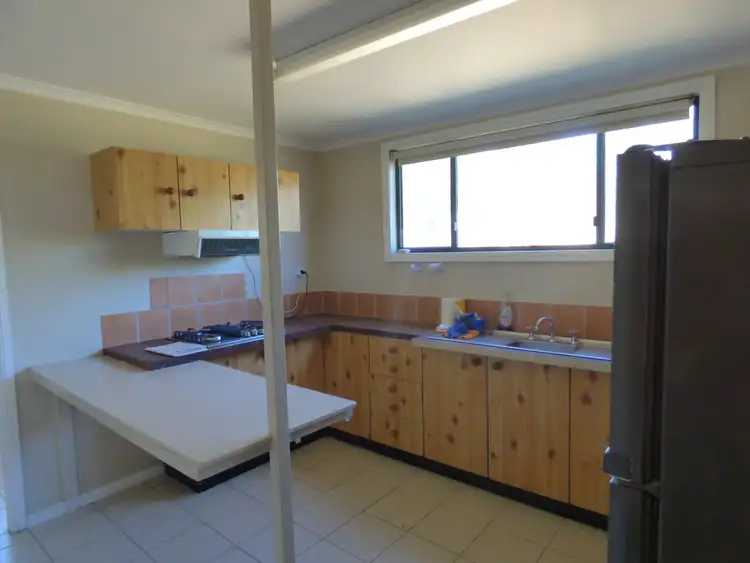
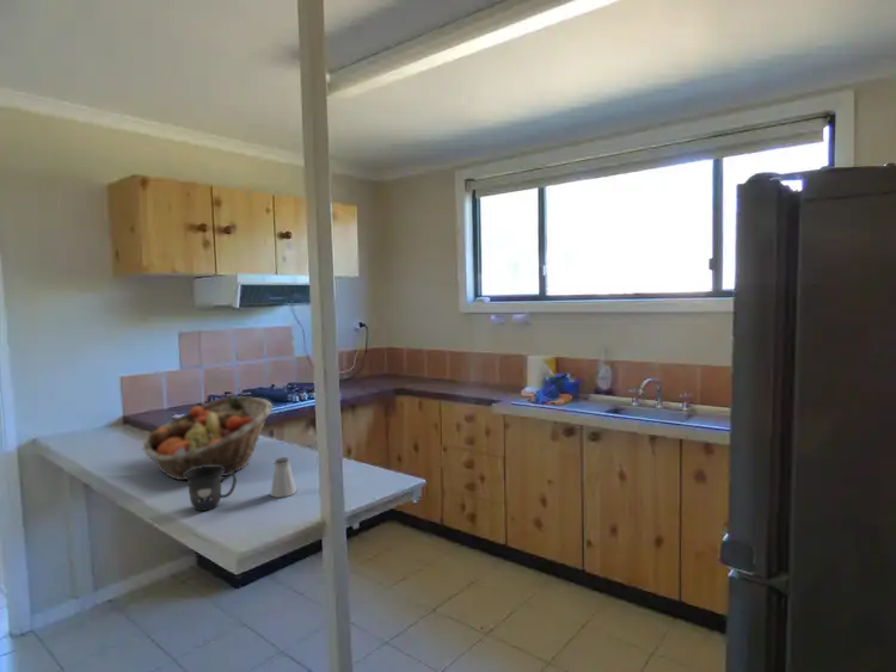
+ saltshaker (282, 475)
+ fruit basket (210, 434)
+ mug (211, 487)
